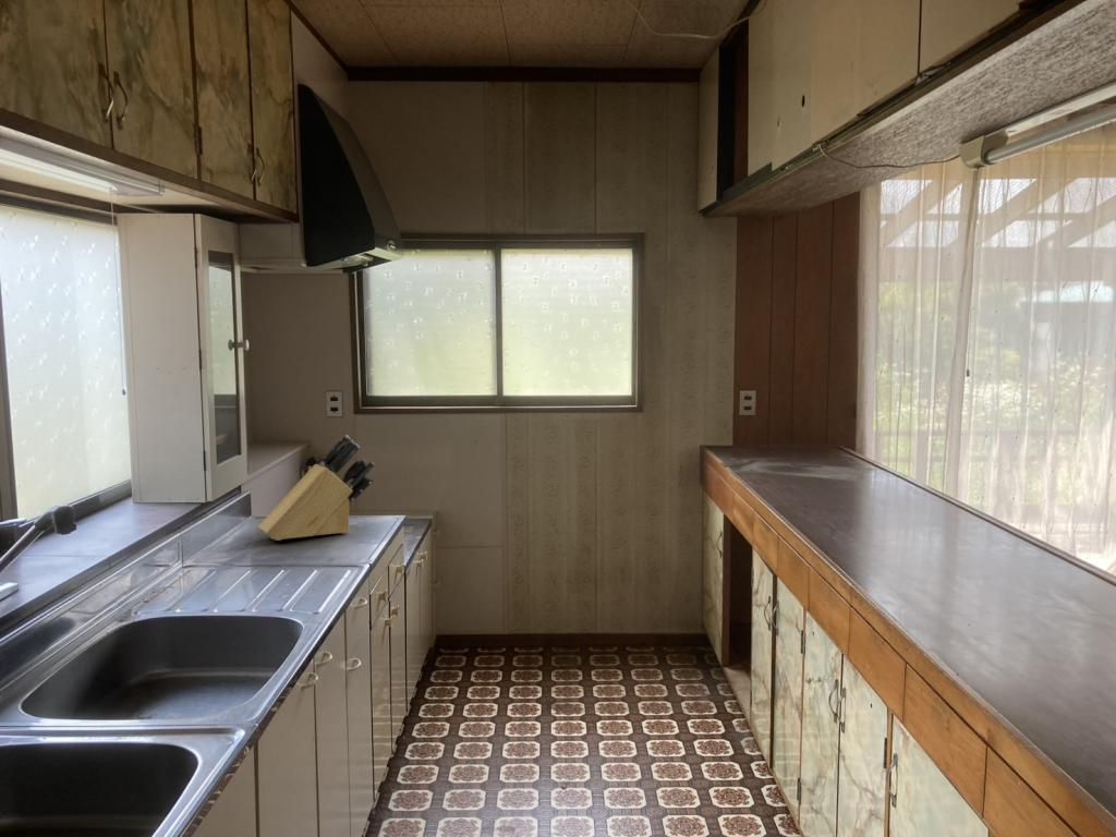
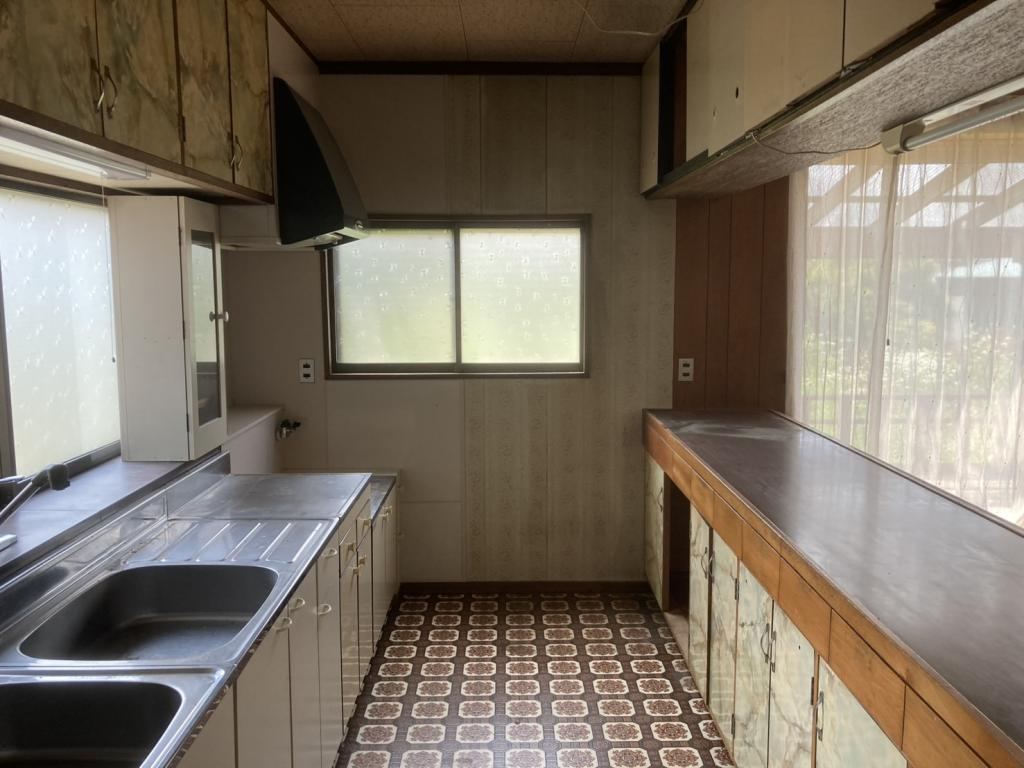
- knife block (317, 485)
